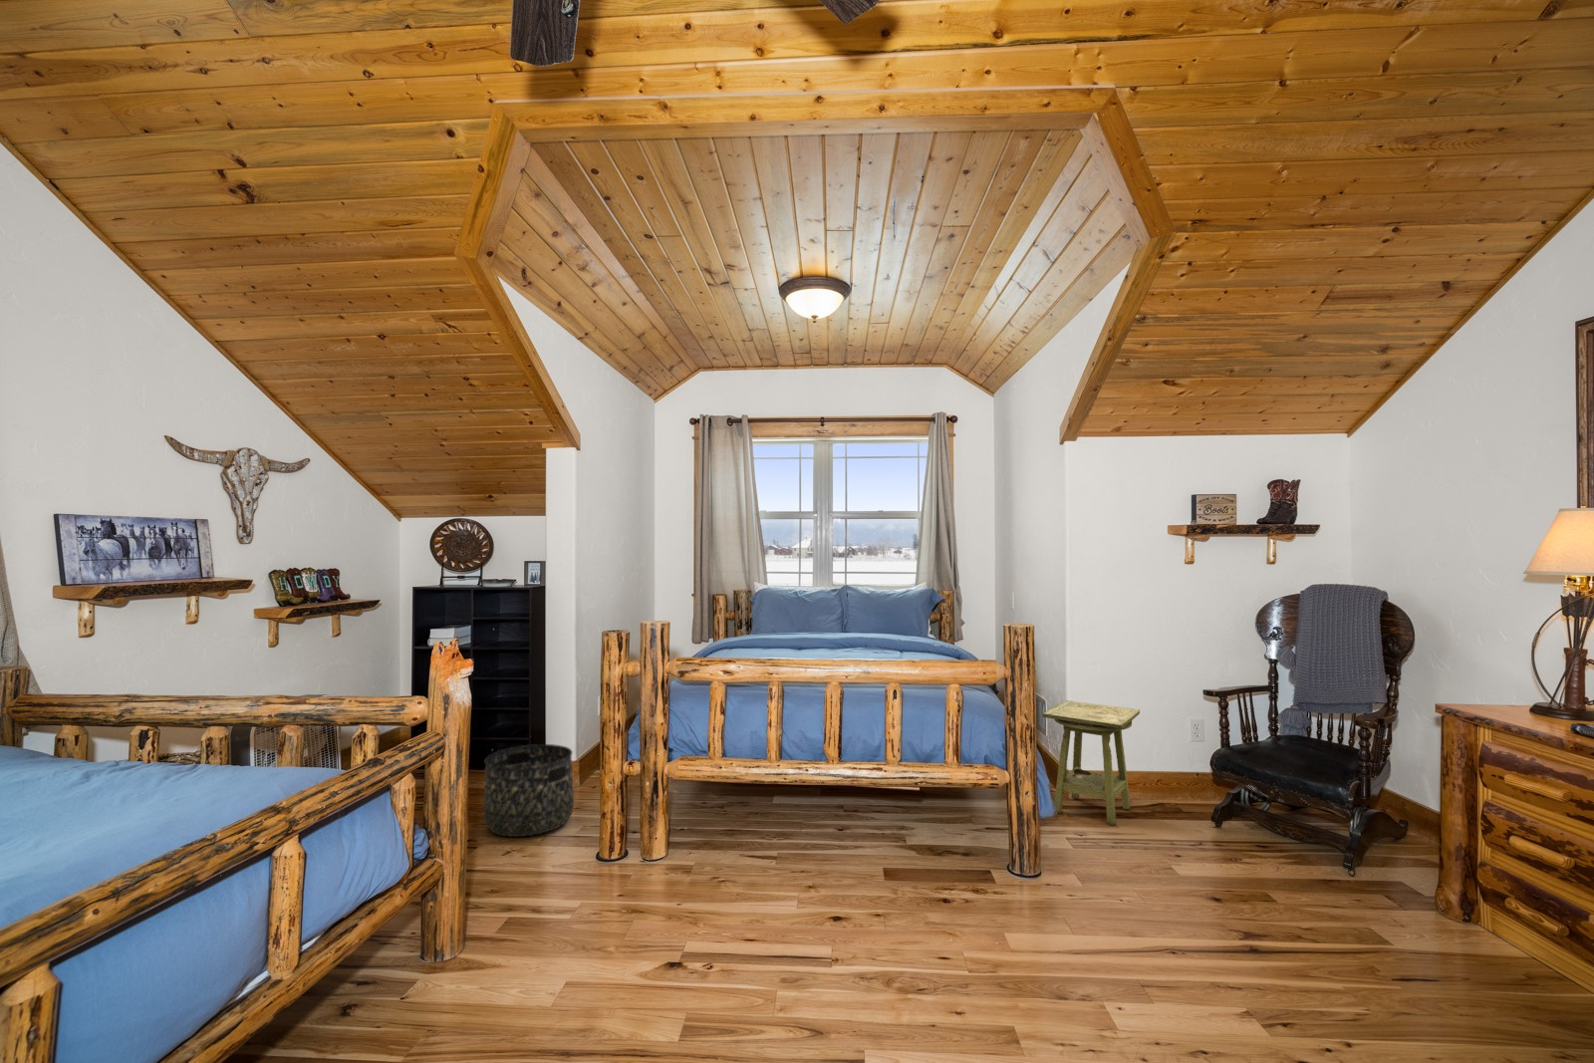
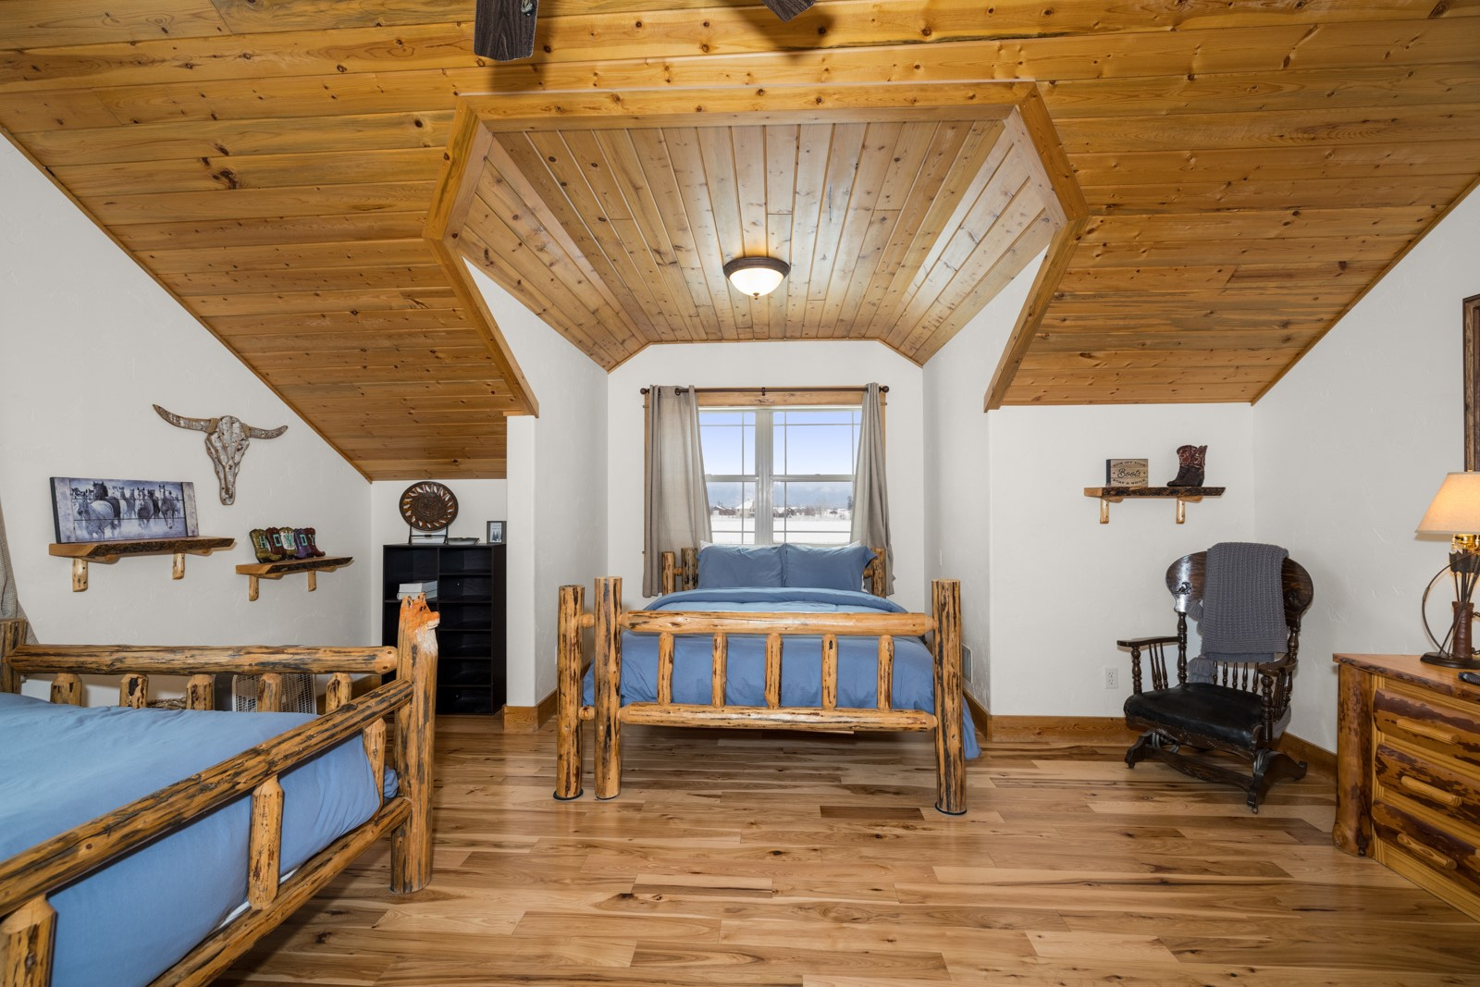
- basket (529, 790)
- side table (1091, 771)
